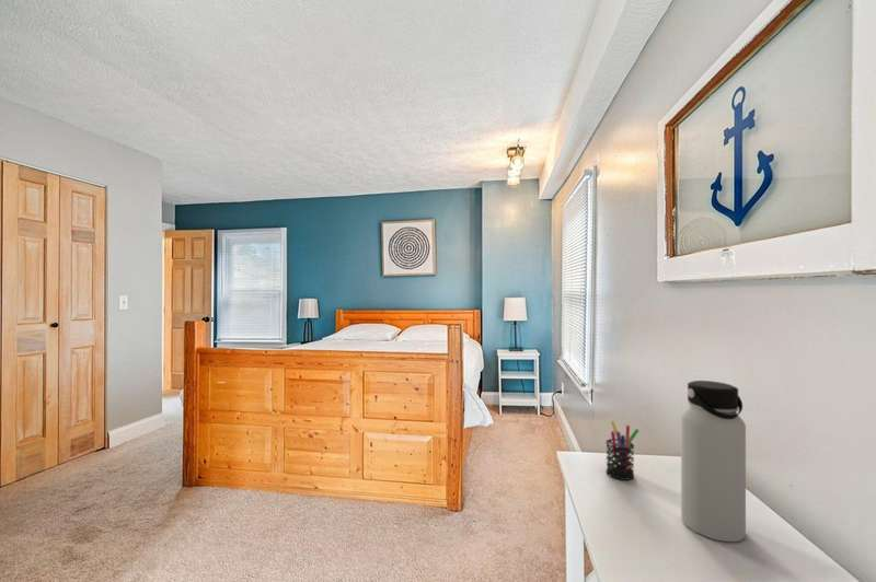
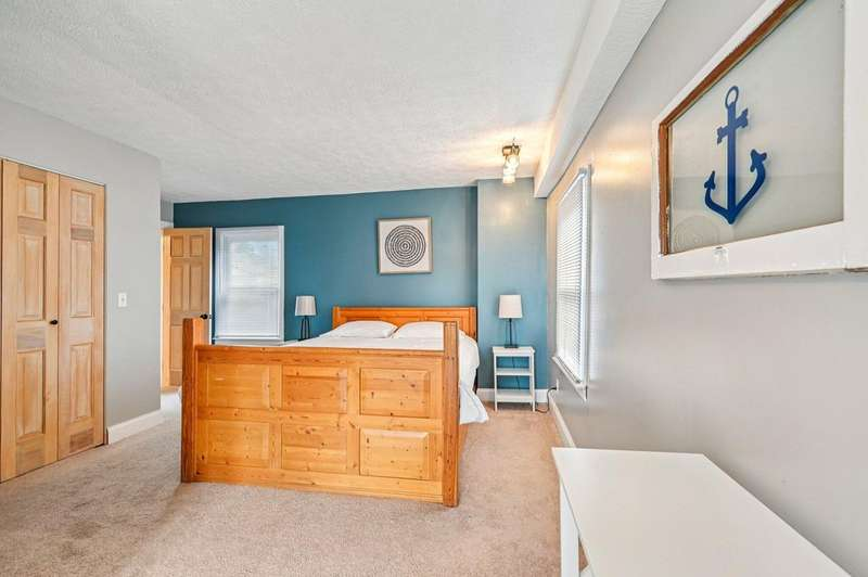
- pen holder (623, 447)
- water bottle (712, 455)
